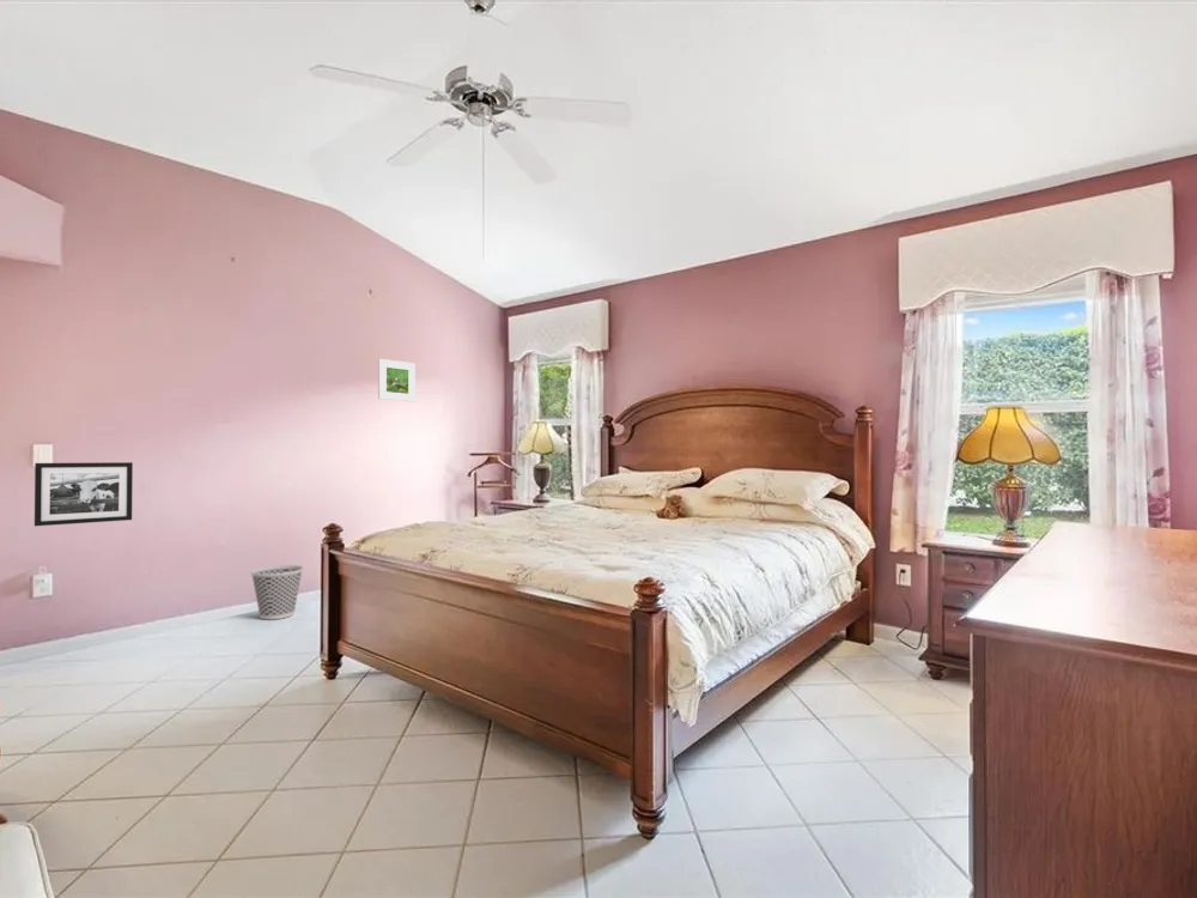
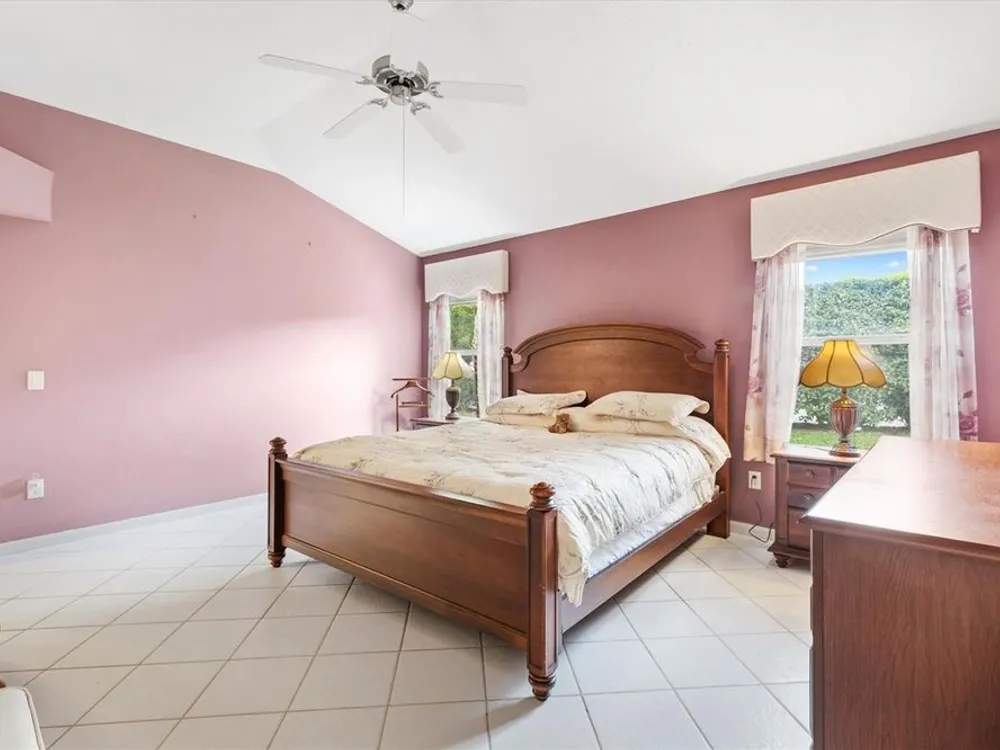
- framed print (396, 380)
- picture frame (85, 492)
- wastebasket (277, 591)
